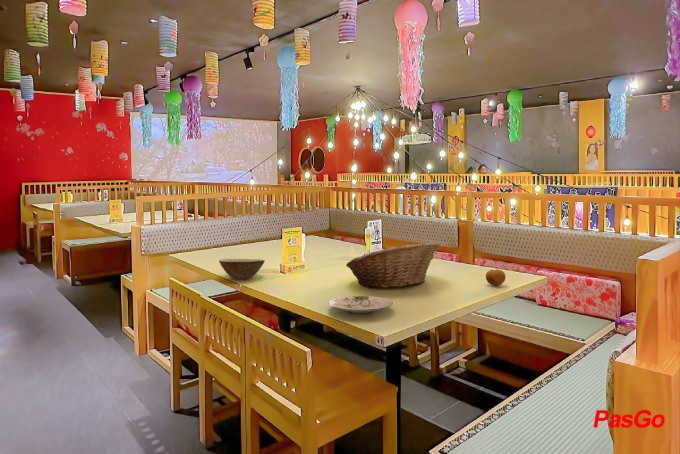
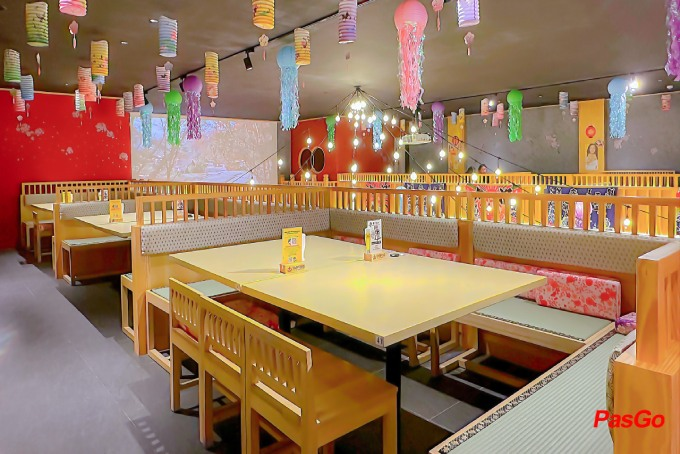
- bowl (242, 268)
- plate (360, 306)
- fruit basket (394, 262)
- fruit (495, 277)
